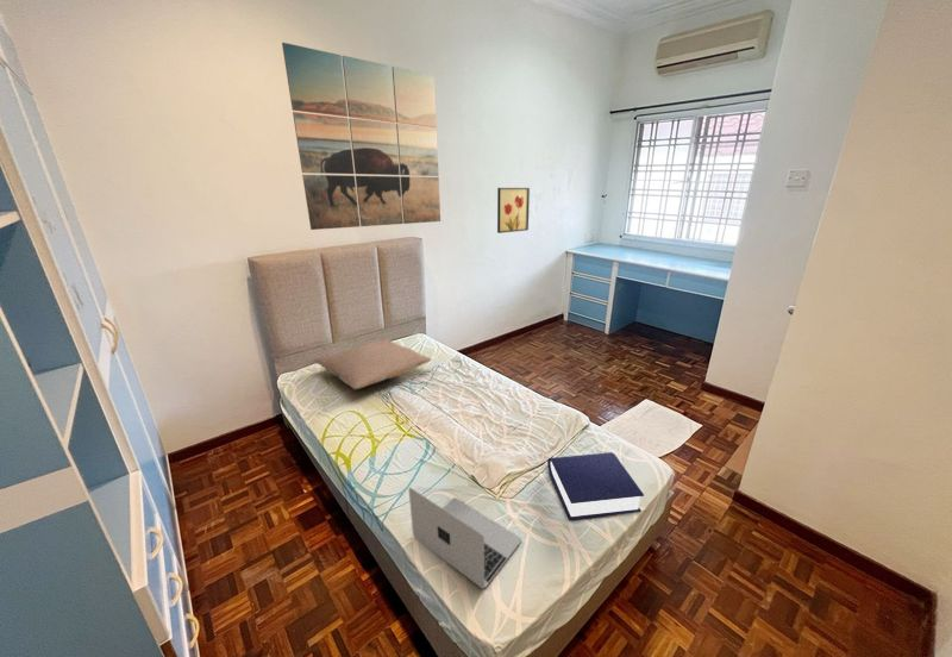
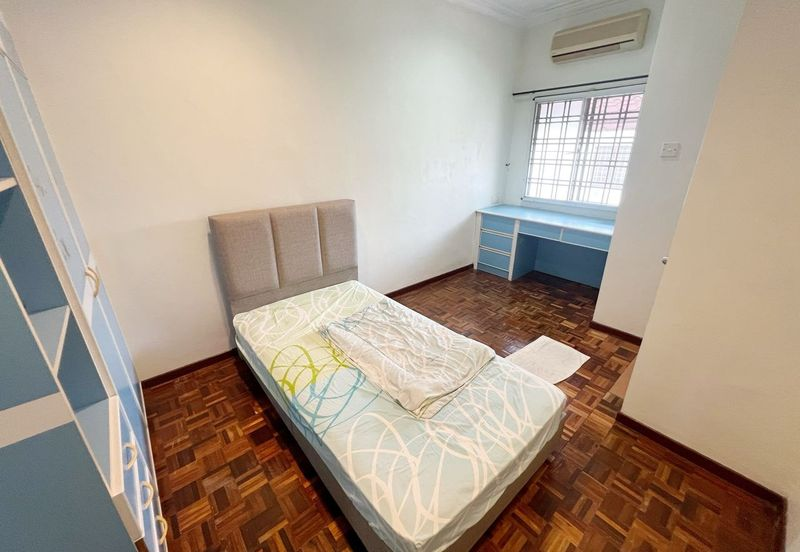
- laptop (465, 514)
- wall art (375, 148)
- book (591, 480)
- wall art (513, 209)
- pillow (372, 361)
